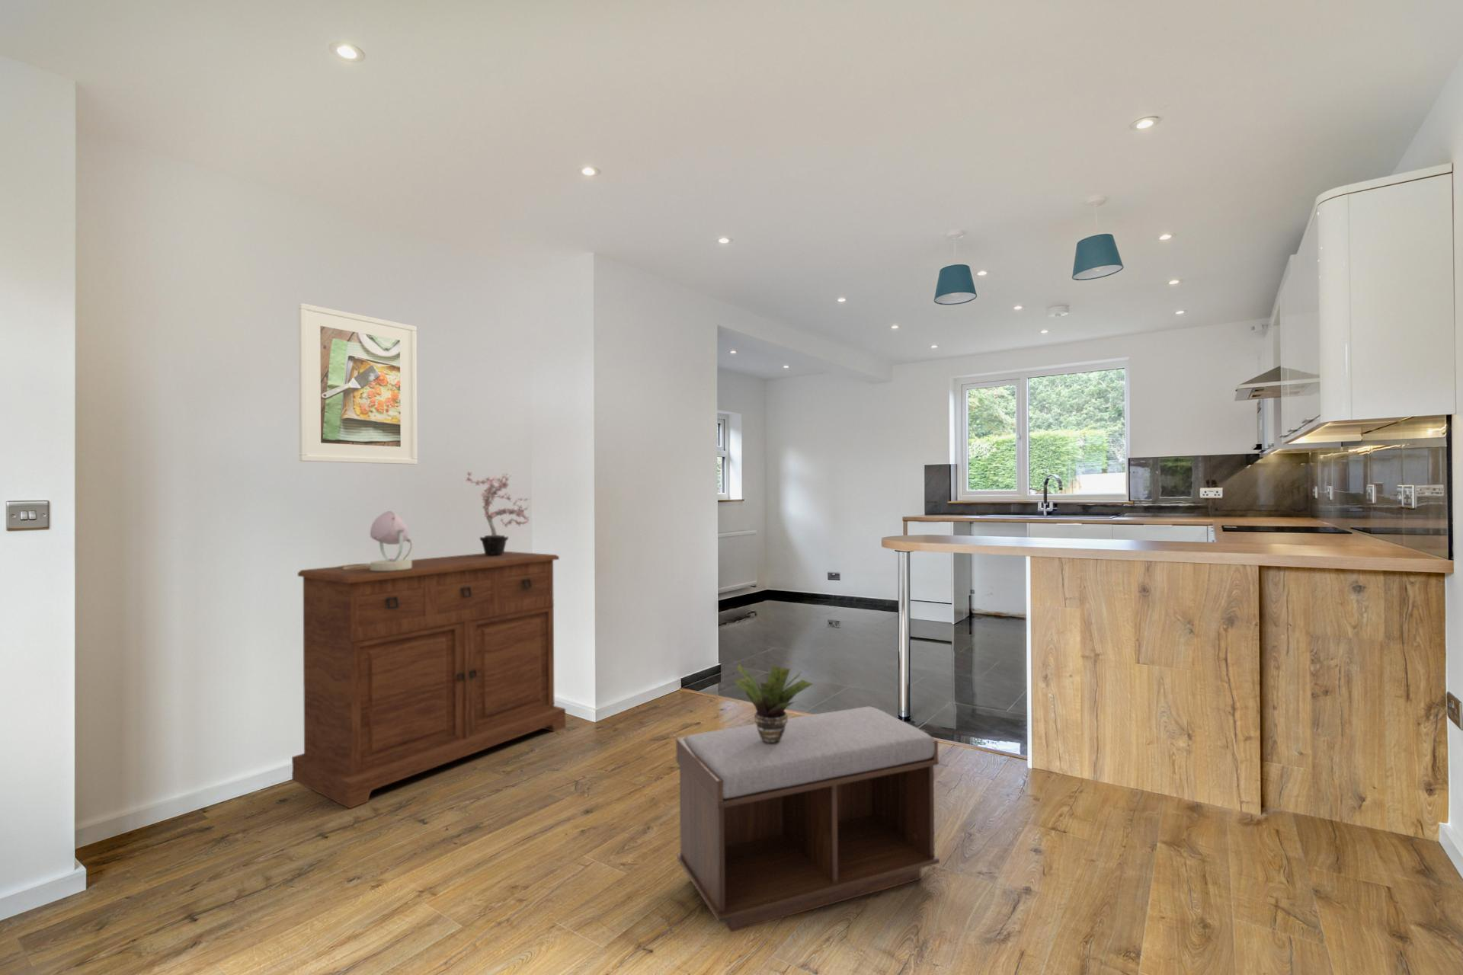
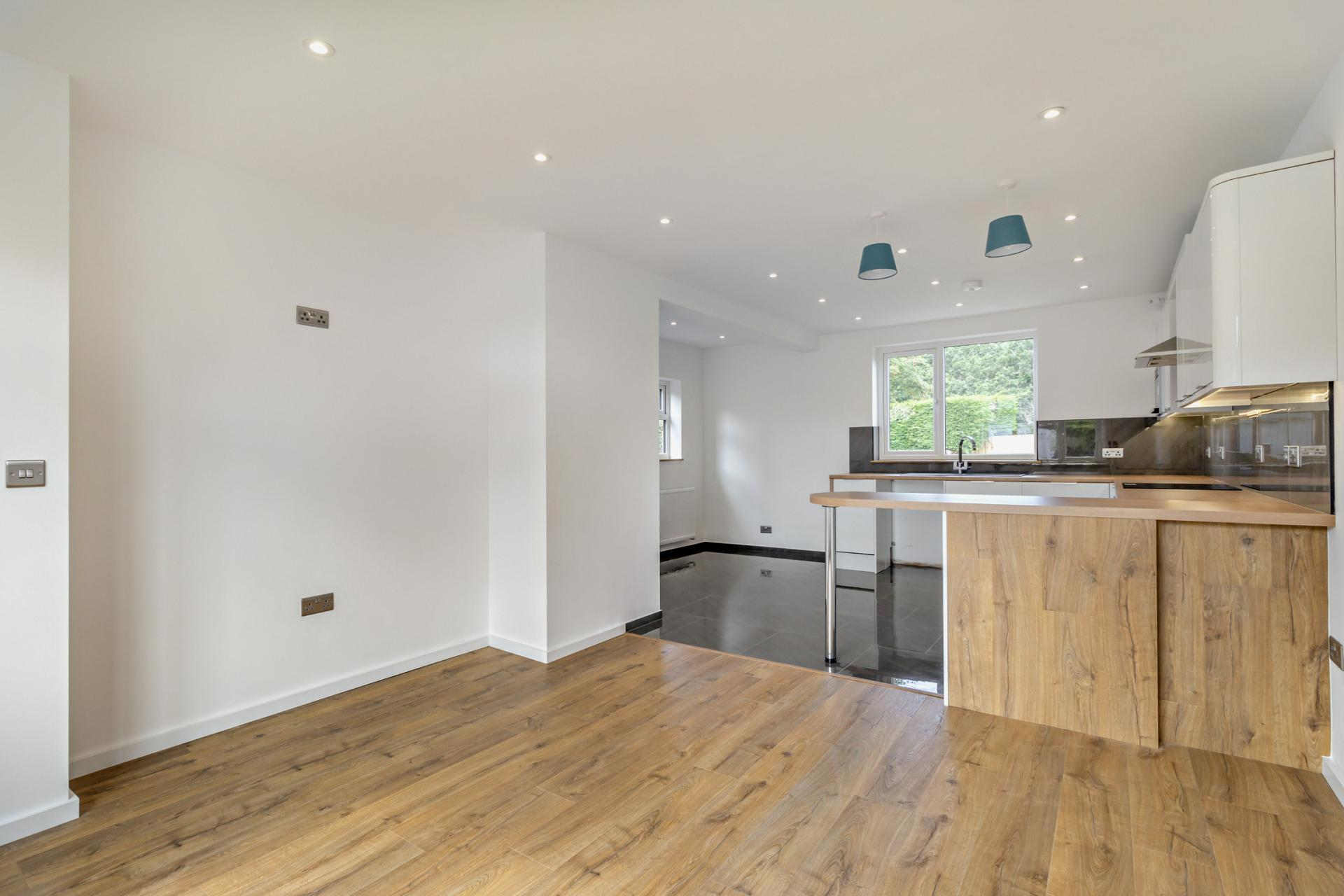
- potted plant (771, 704)
- bench (807, 804)
- table lamp (376, 539)
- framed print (361, 390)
- potted plant (501, 511)
- sideboard (441, 656)
